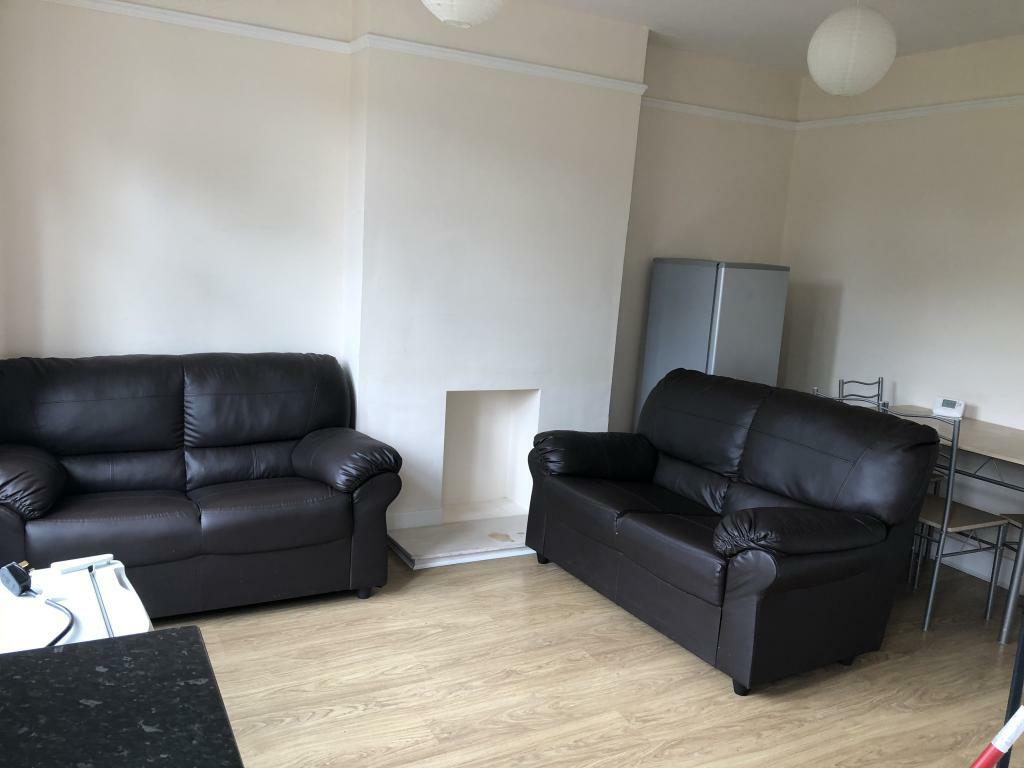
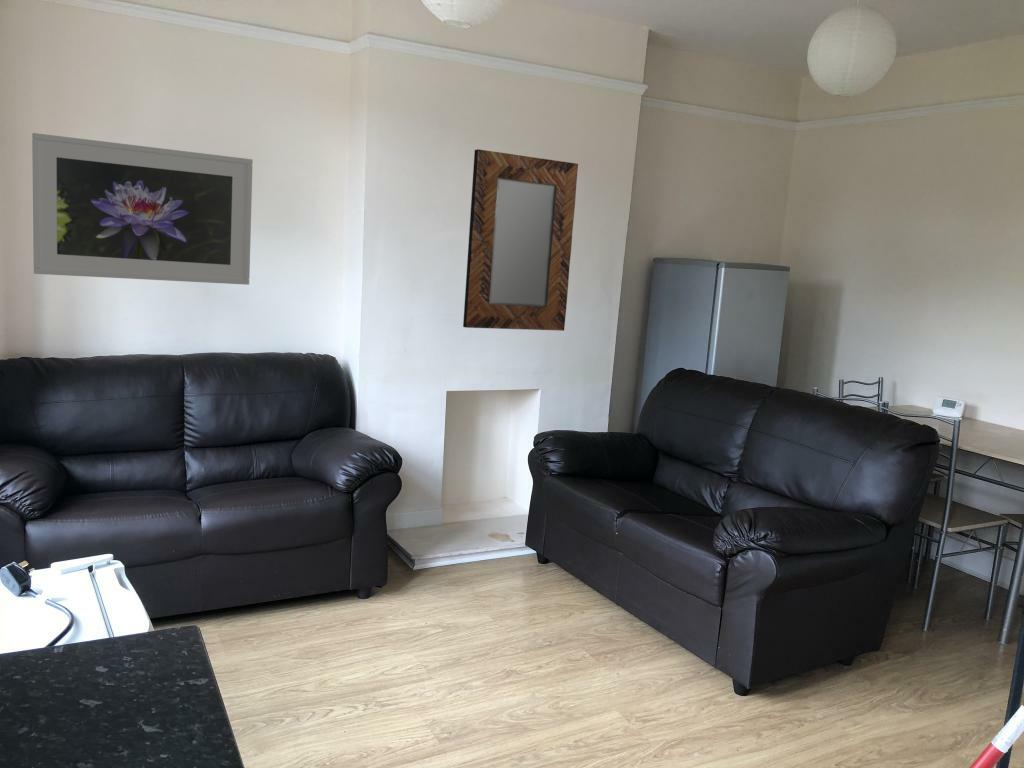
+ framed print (148, 214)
+ home mirror (521, 244)
